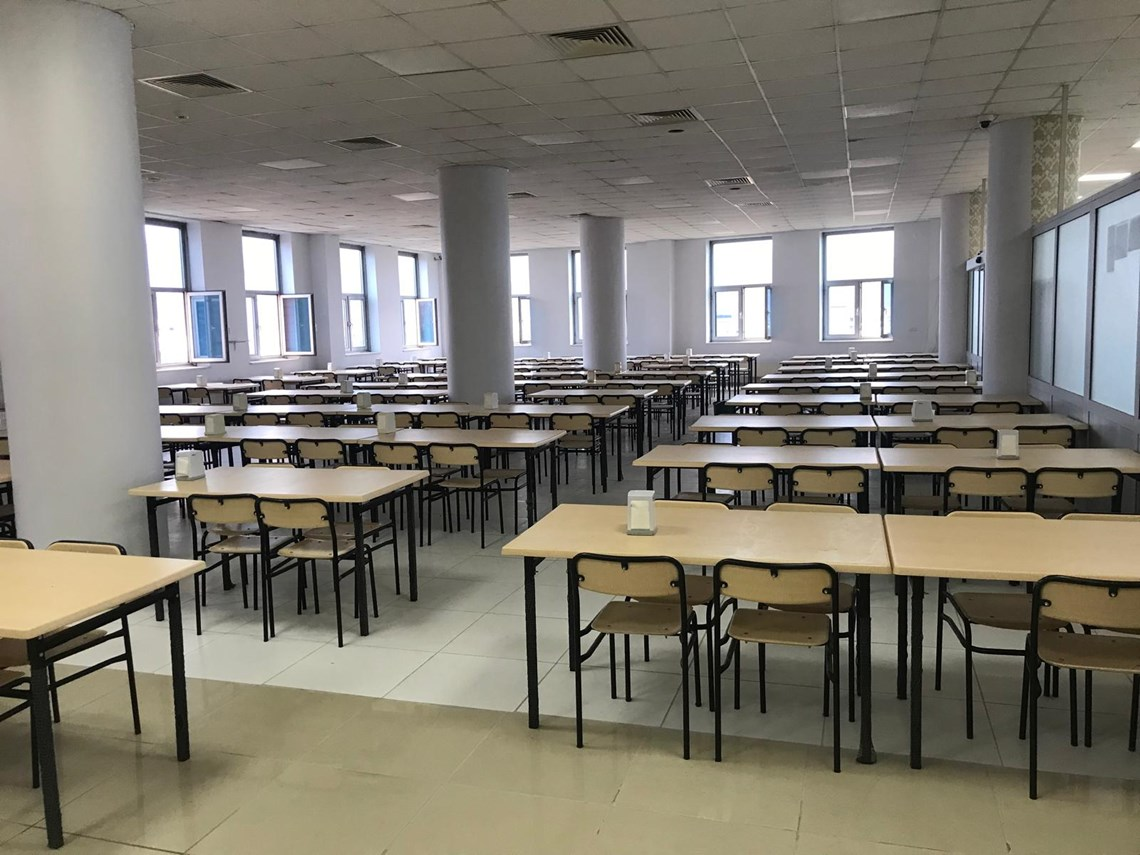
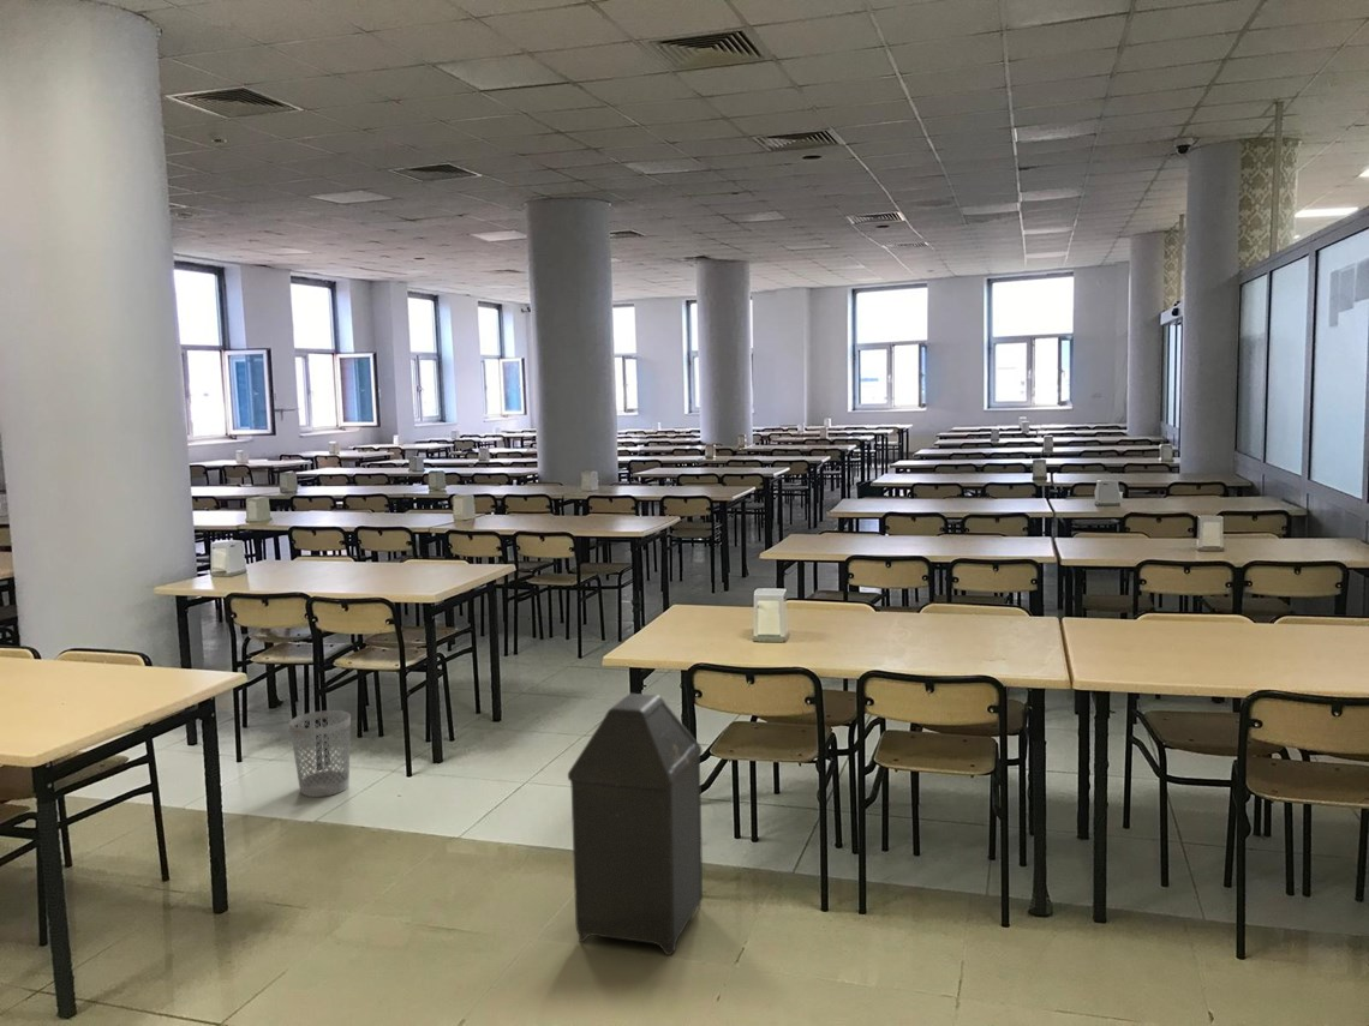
+ trash can (638, 814)
+ wastebasket (323, 754)
